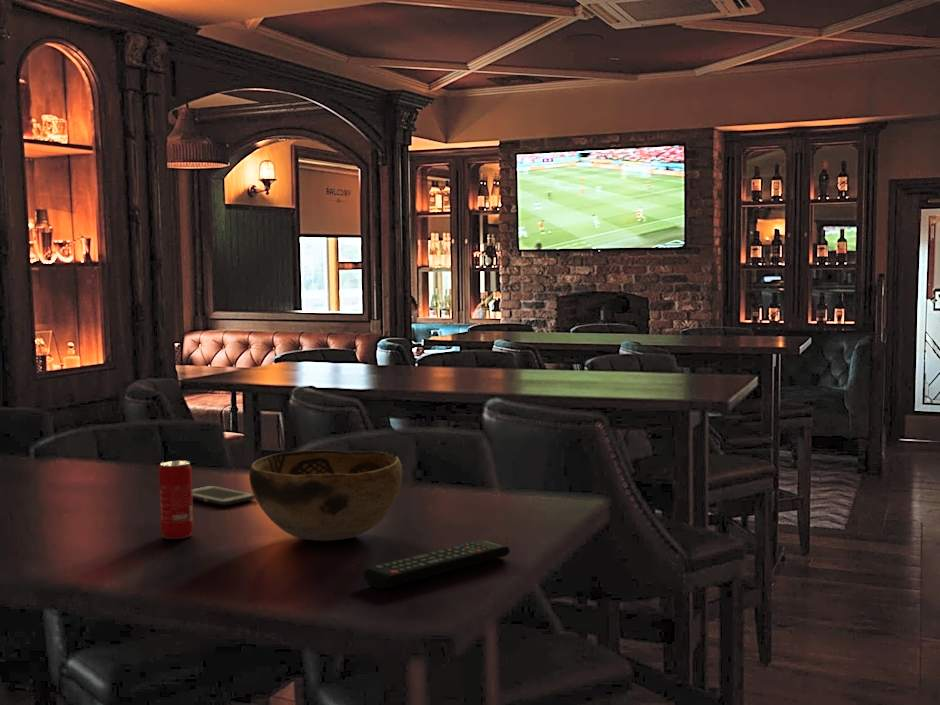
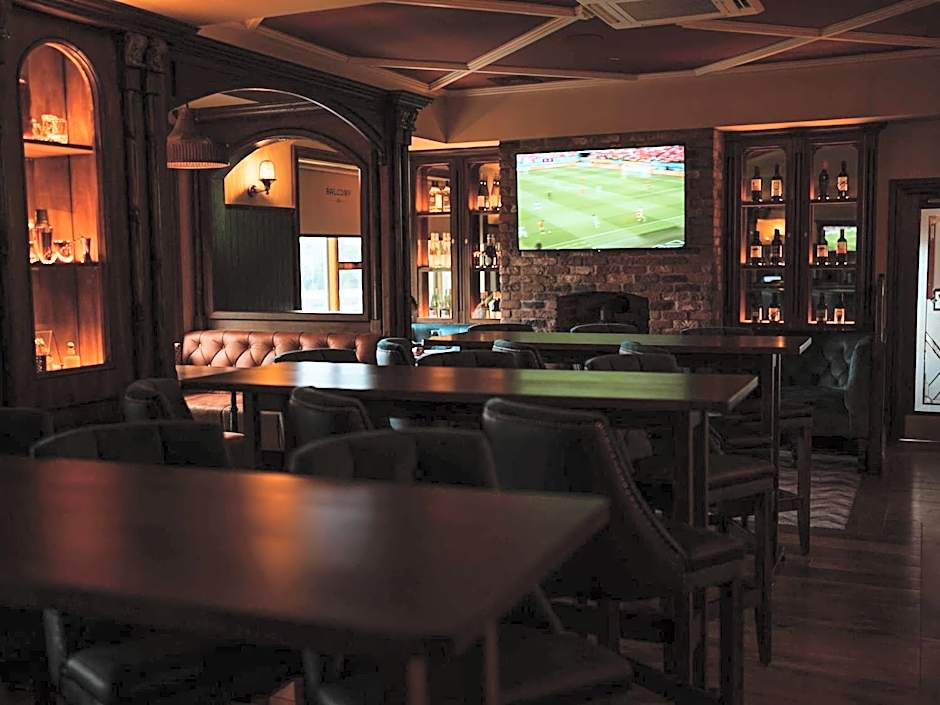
- beverage can (176, 499)
- decorative bowl (327, 498)
- cell phone (217, 495)
- remote control (439, 563)
